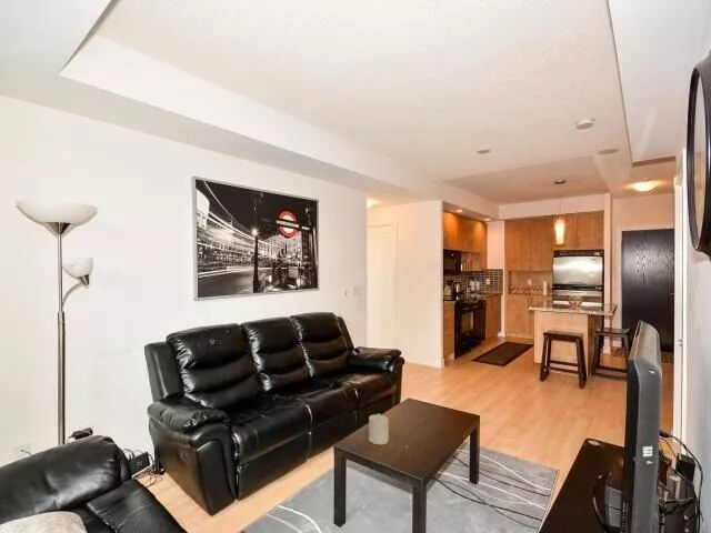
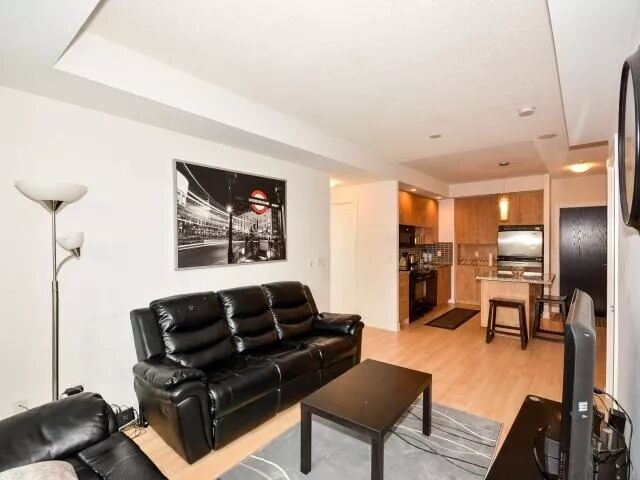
- candle (378, 426)
